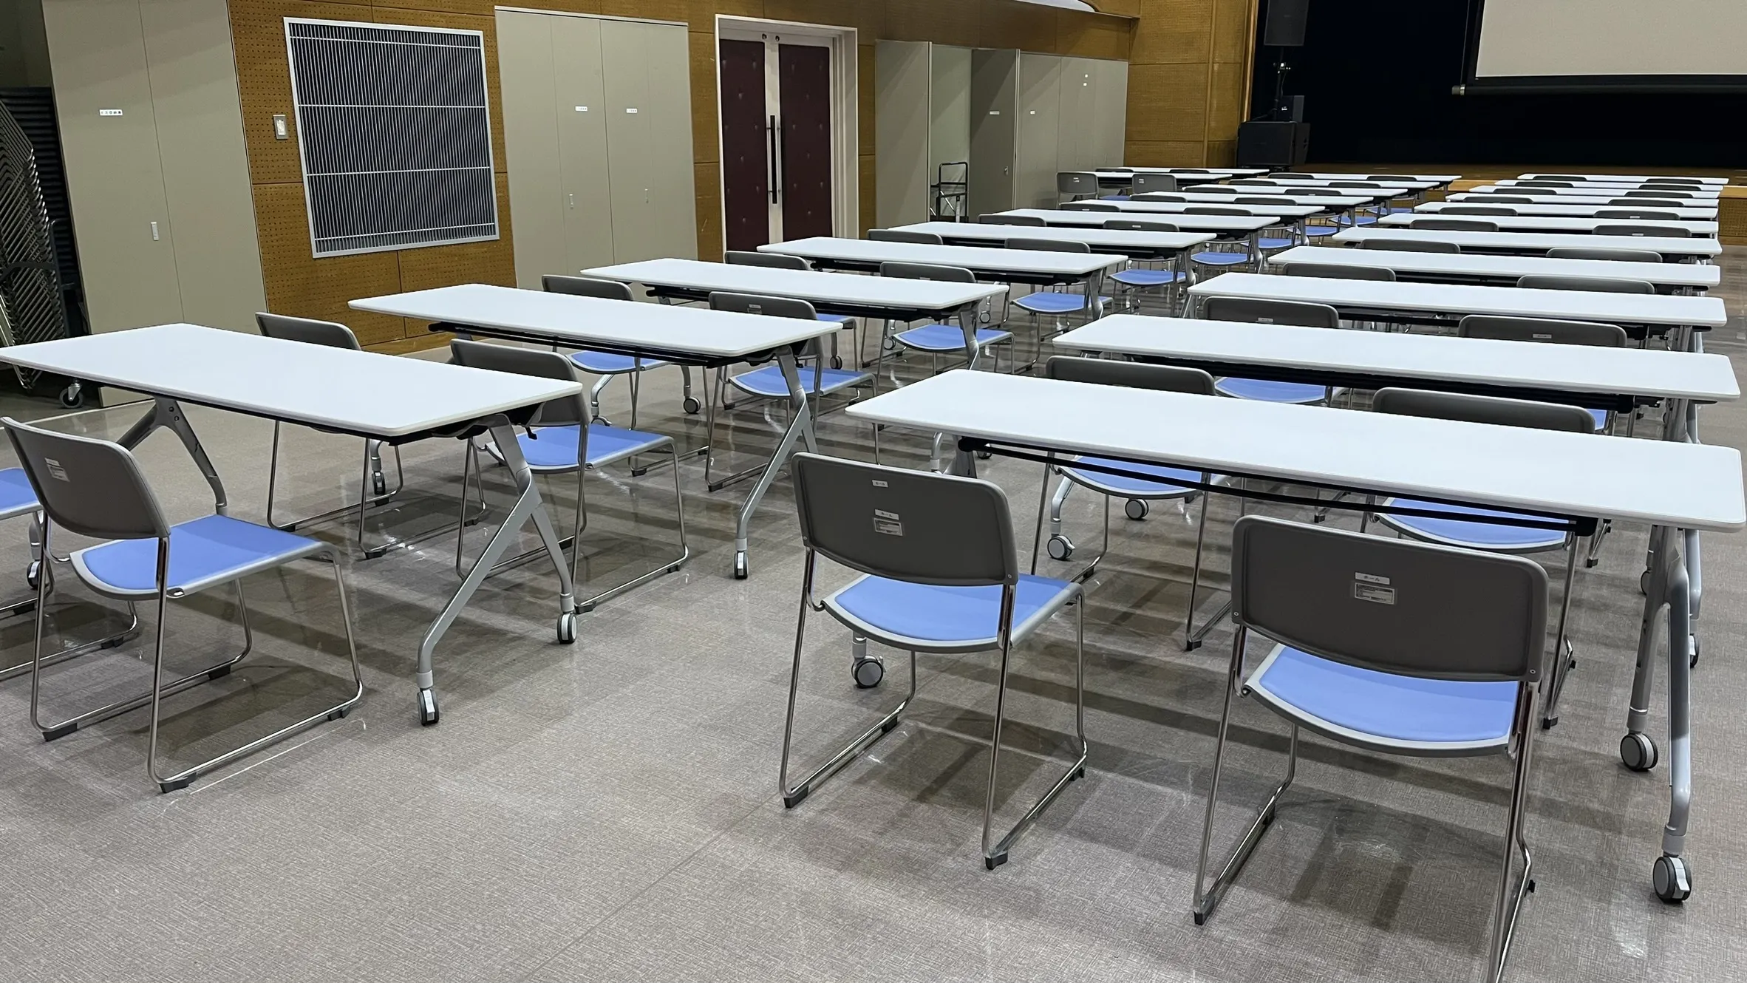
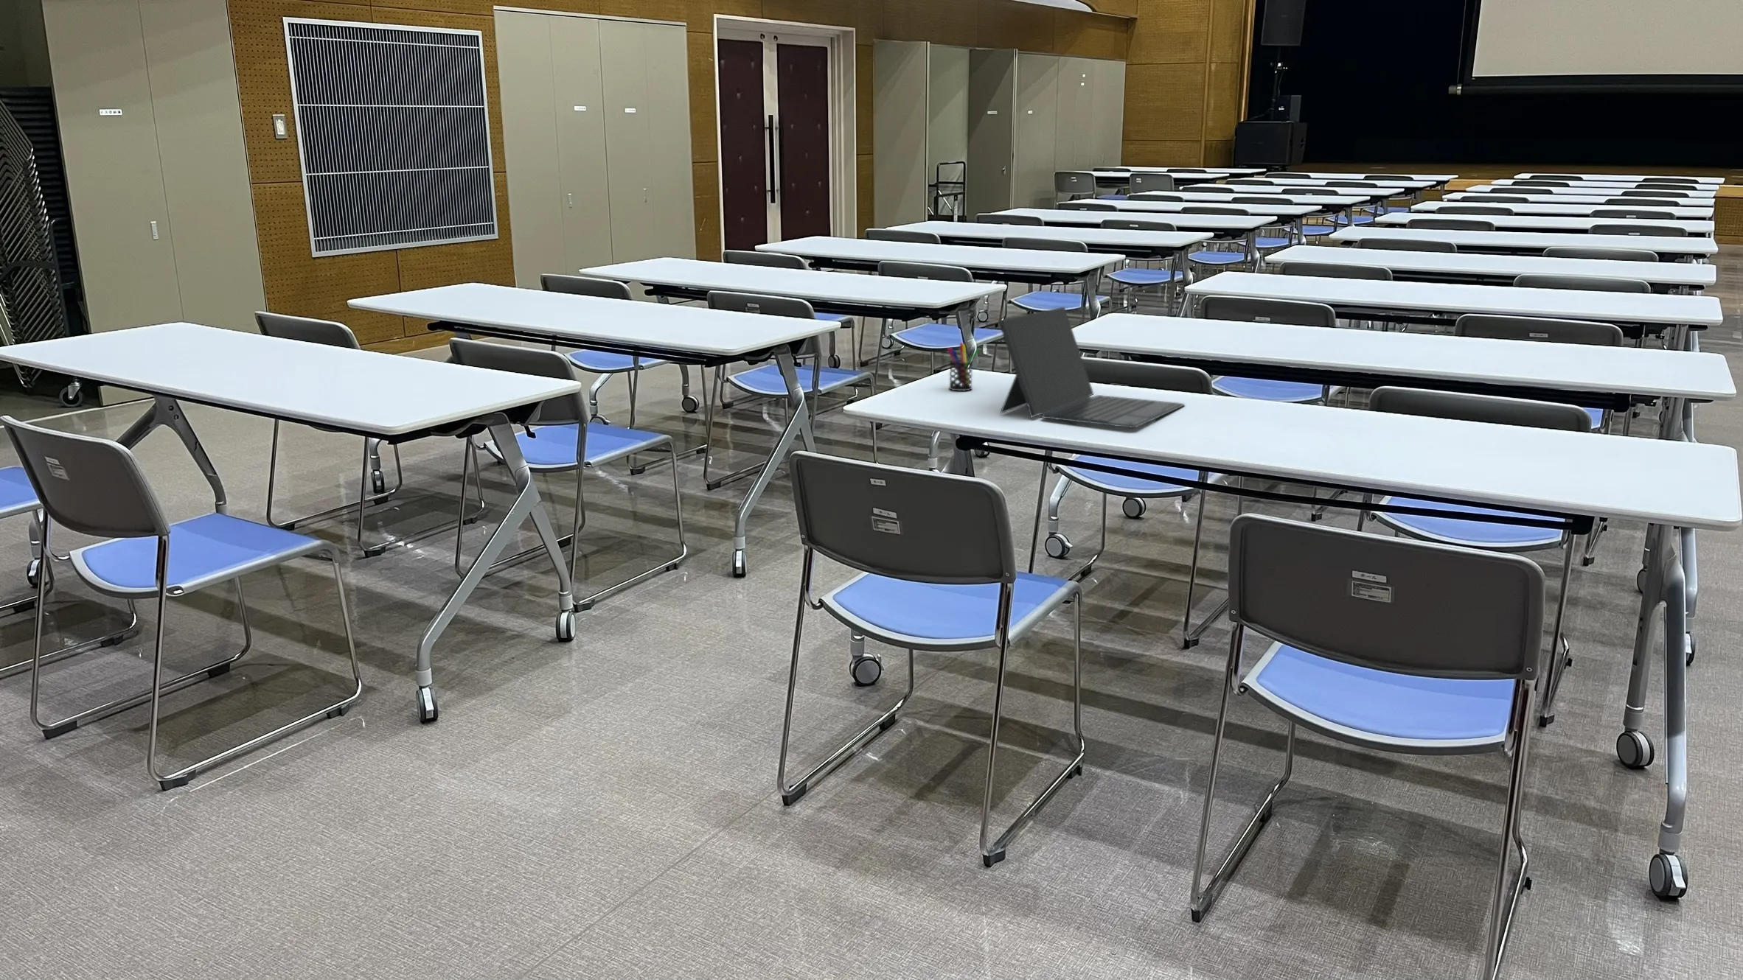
+ pen holder (964, 365)
+ laptop computer (1085, 367)
